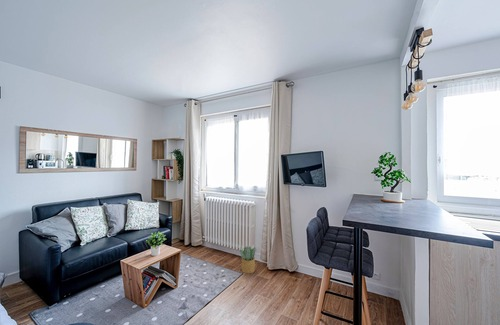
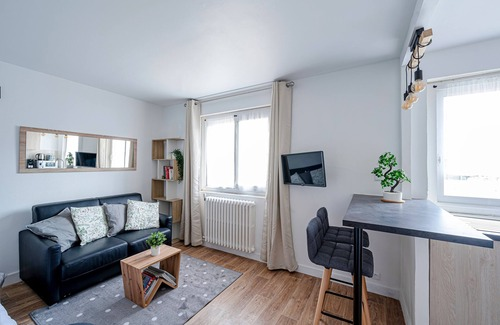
- potted plant (247, 258)
